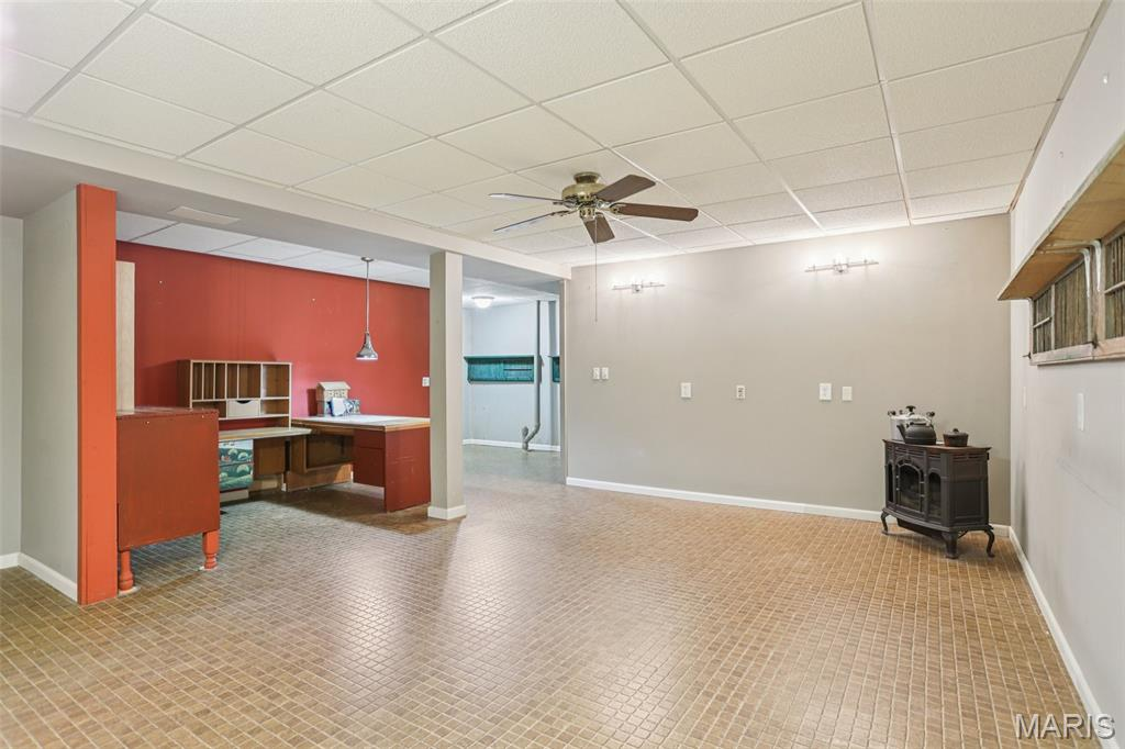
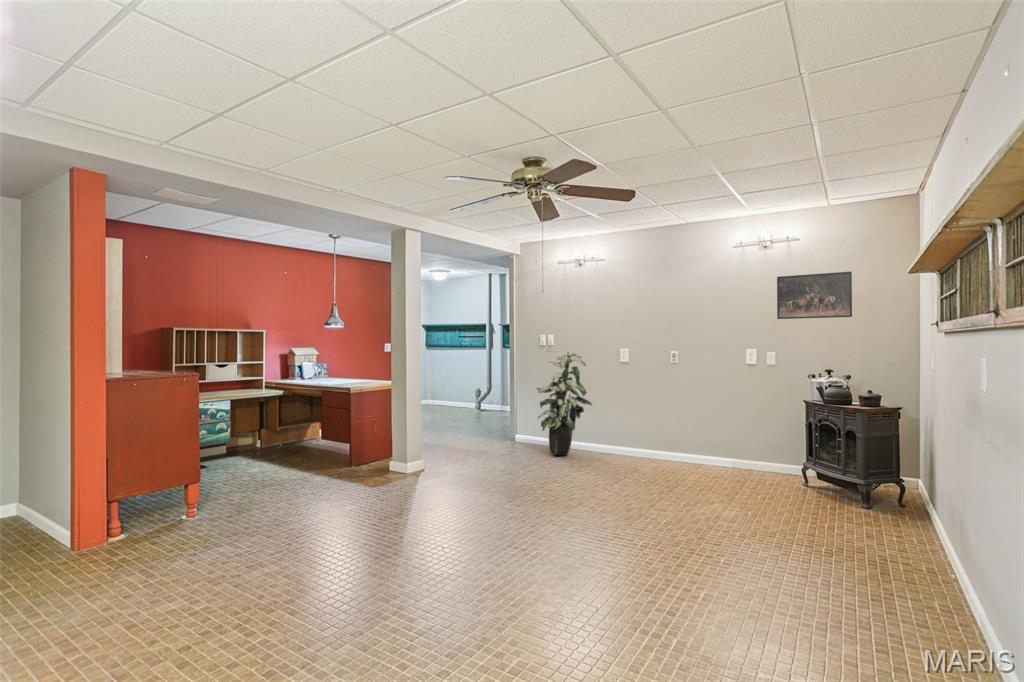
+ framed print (813, 296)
+ indoor plant (561, 401)
